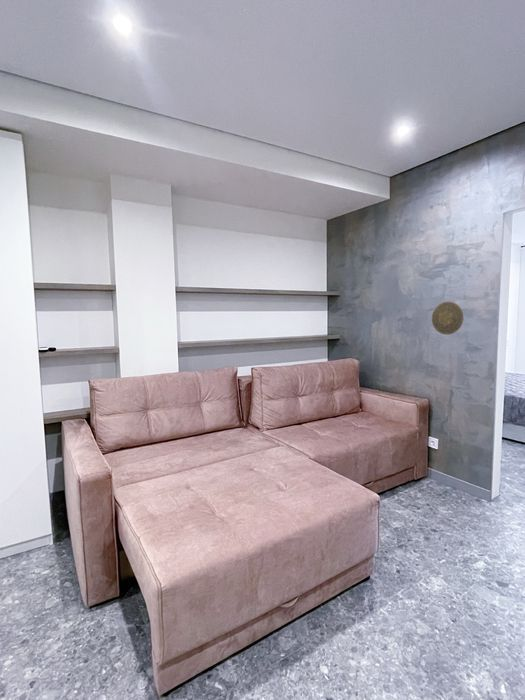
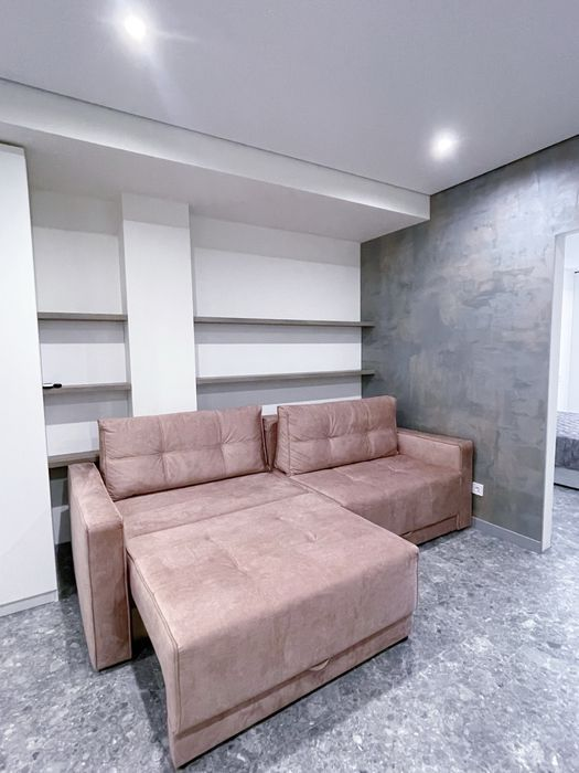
- decorative plate (446, 318)
